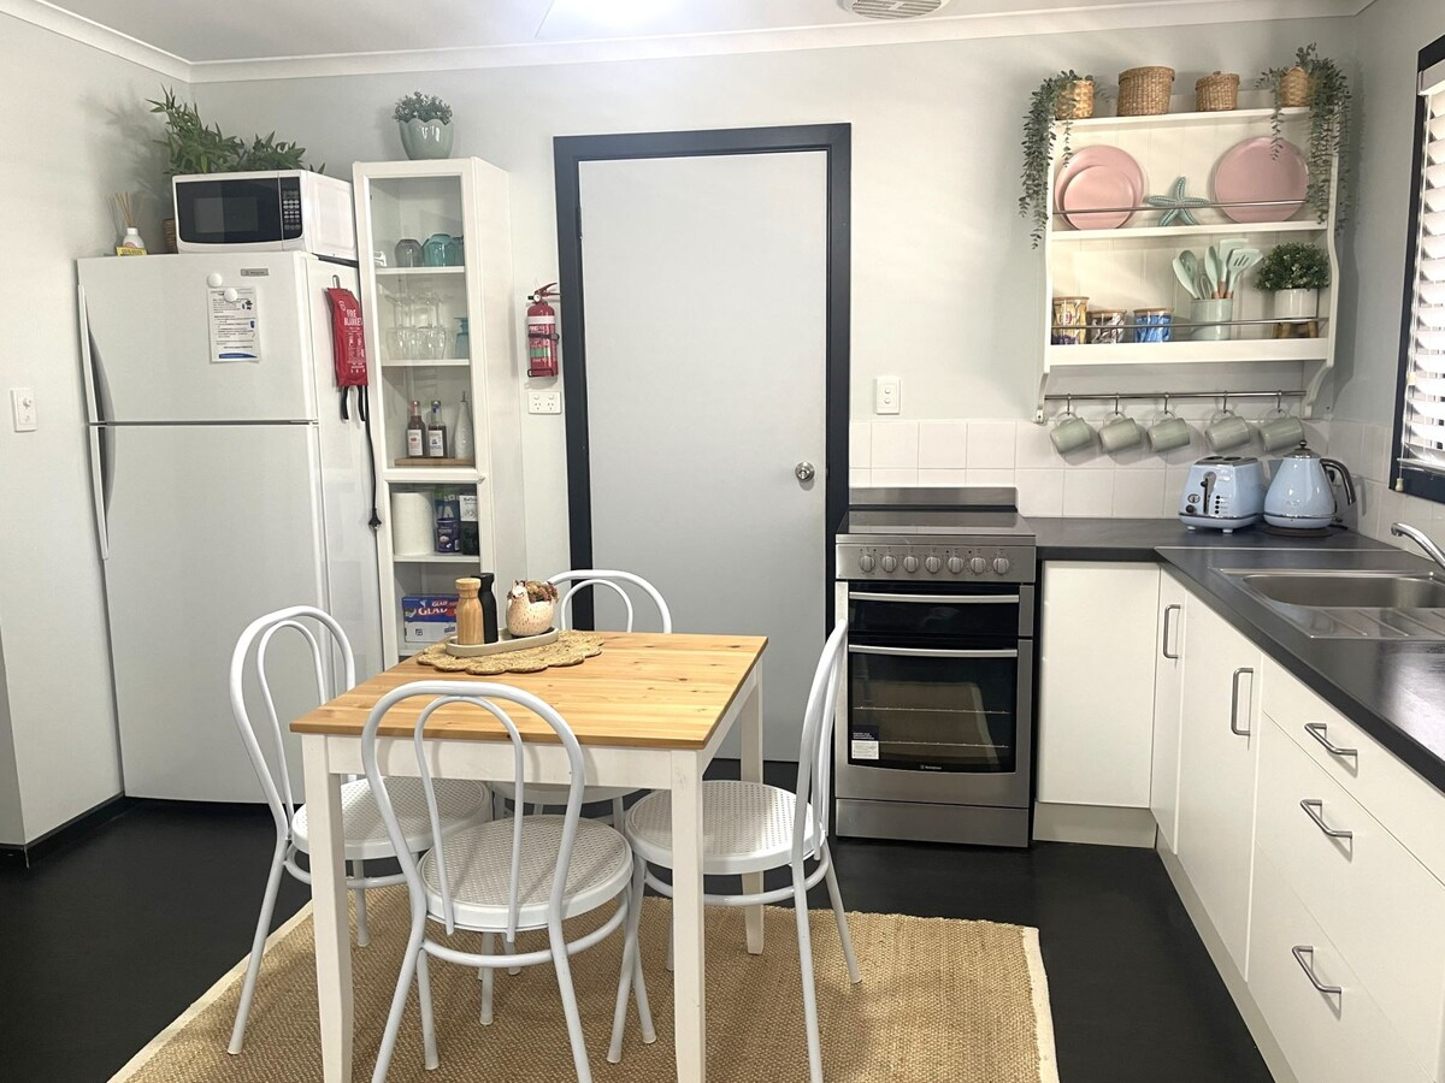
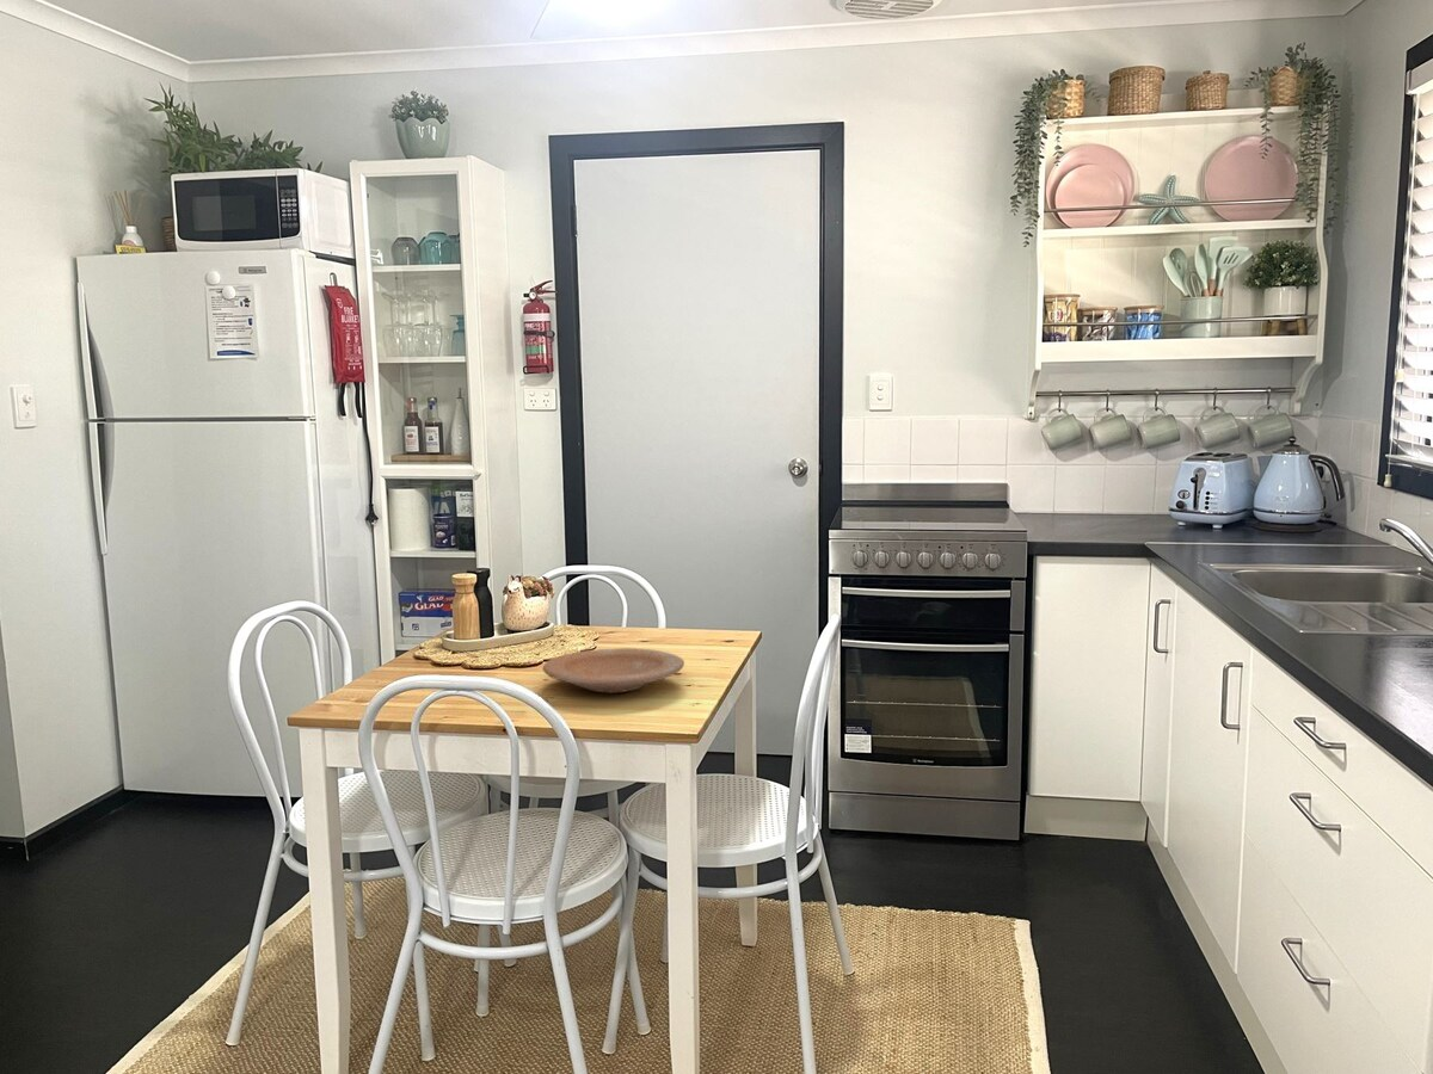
+ plate (614, 673)
